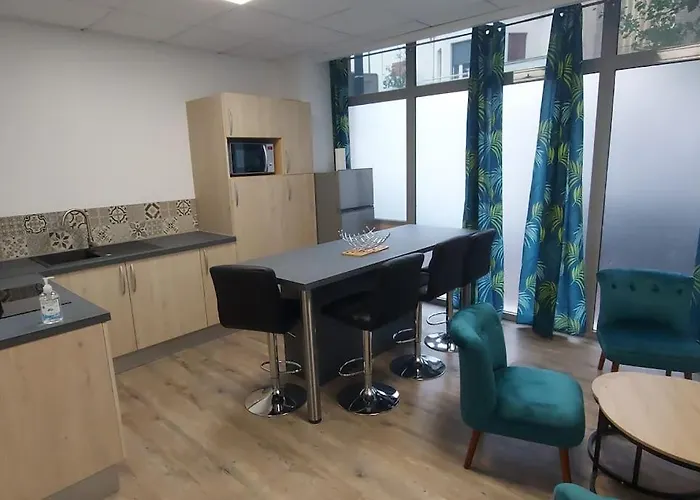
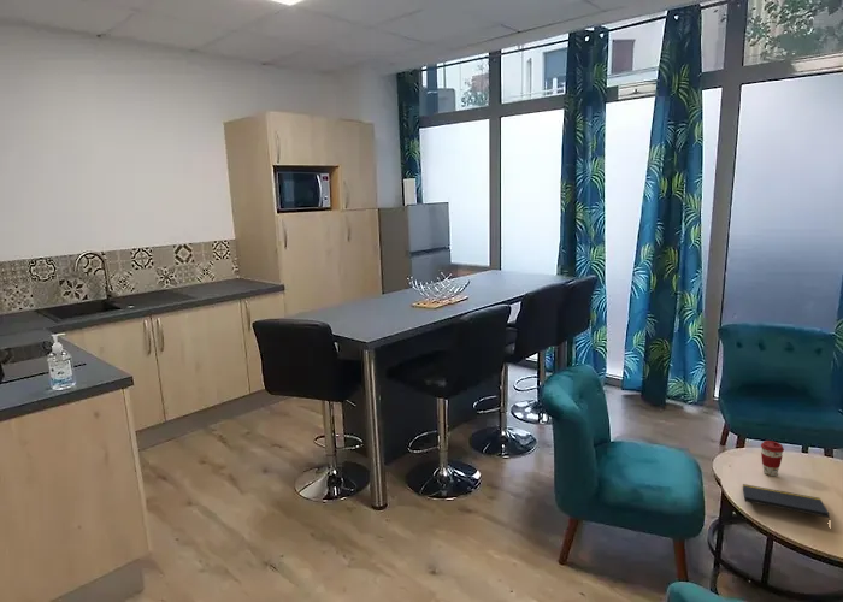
+ coffee cup (771, 458)
+ notepad (782, 500)
